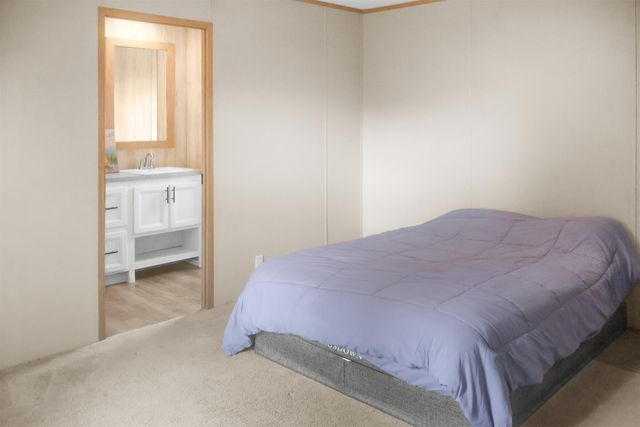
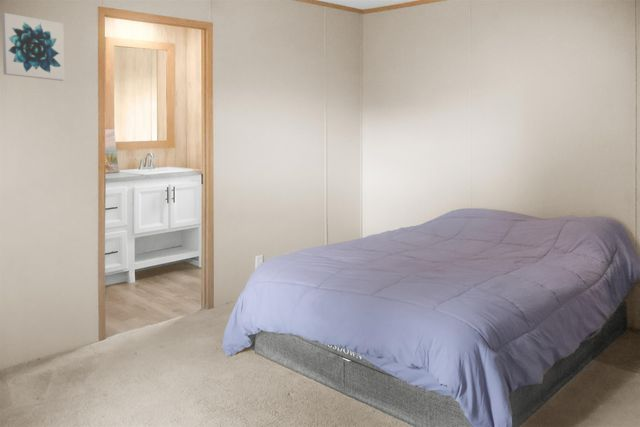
+ wall art (34, 48)
